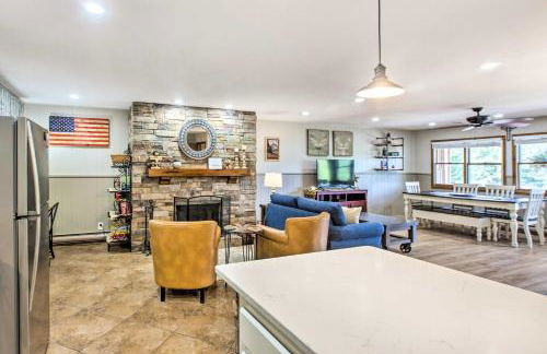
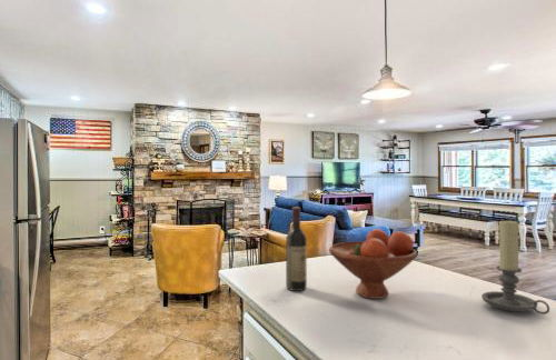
+ fruit bowl (371, 262)
+ candle holder (514, 263)
+ wine bottle (296, 247)
